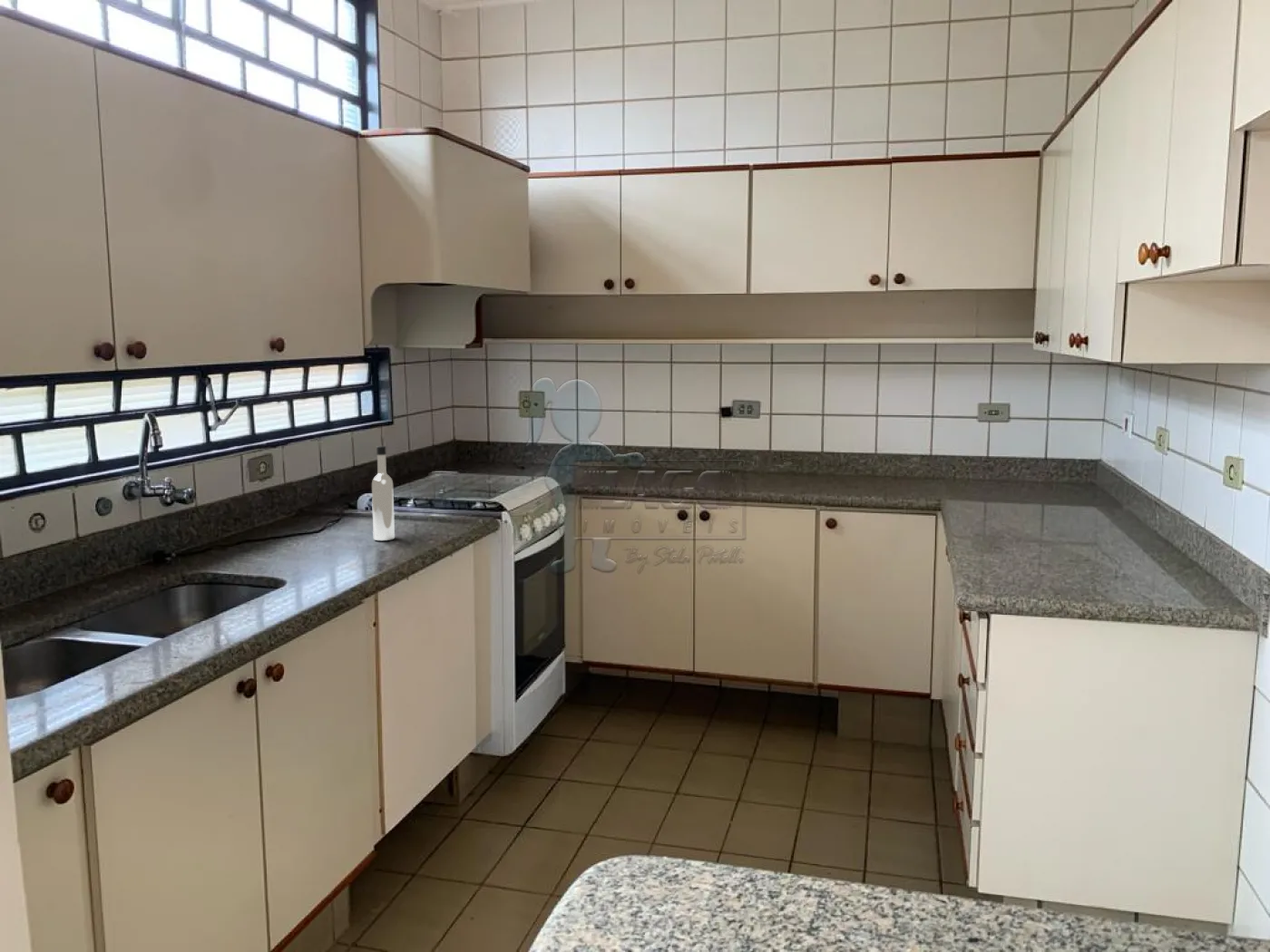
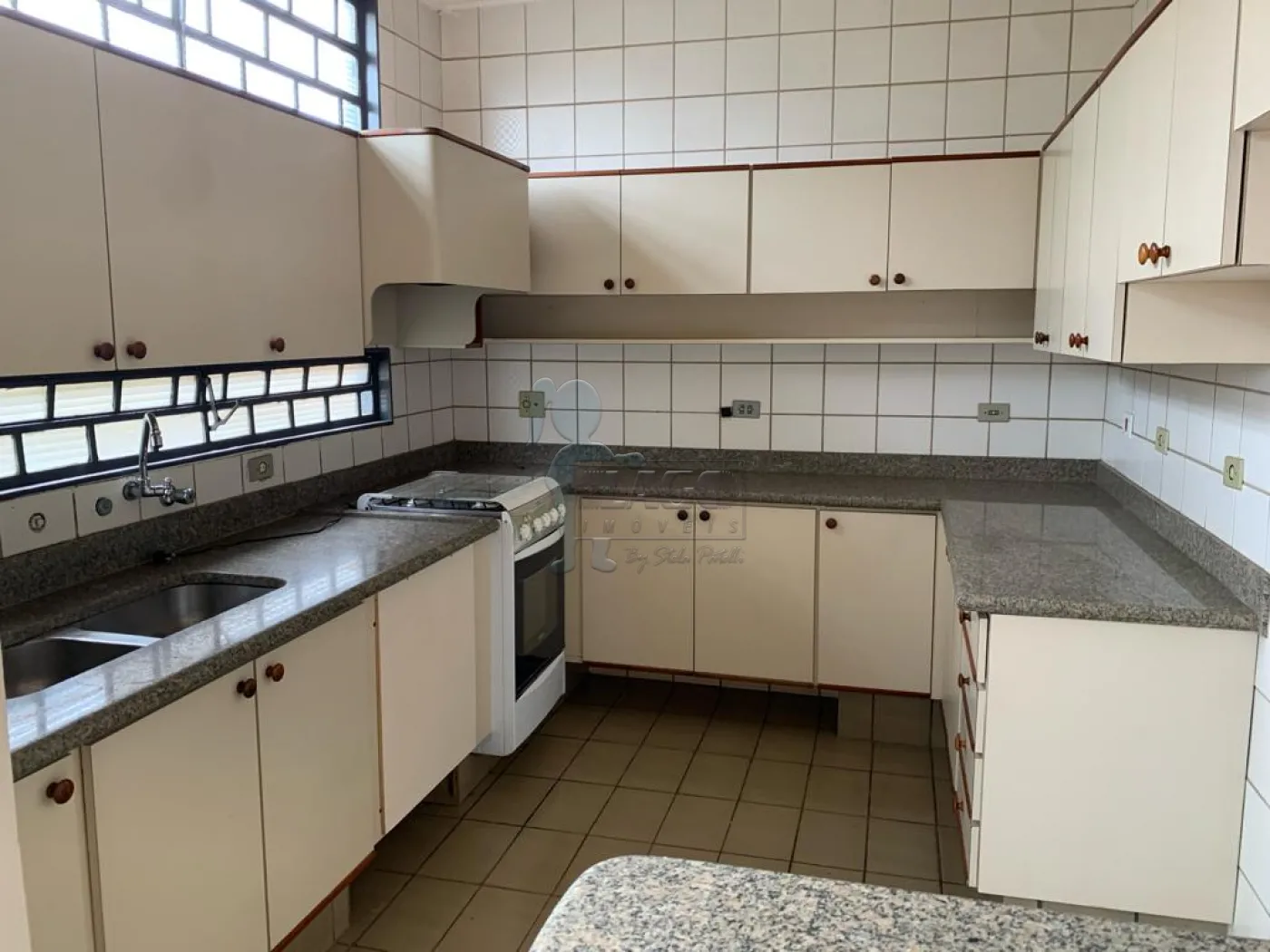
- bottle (382, 492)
